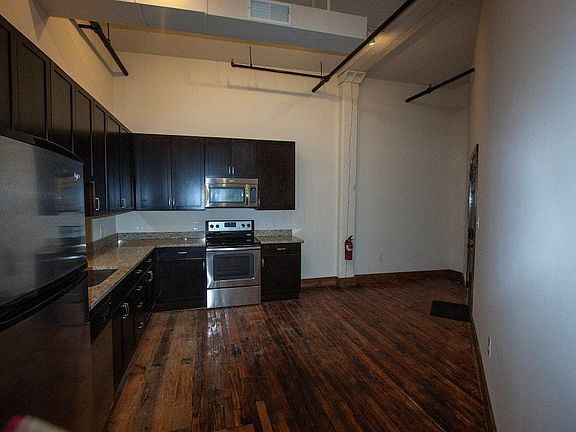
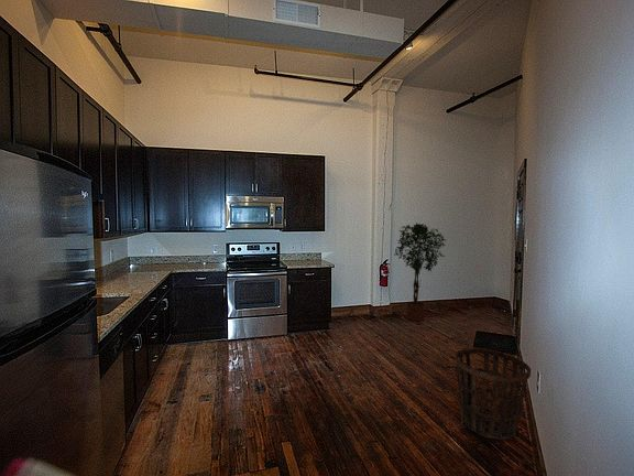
+ basket (490, 391)
+ potted tree (418, 271)
